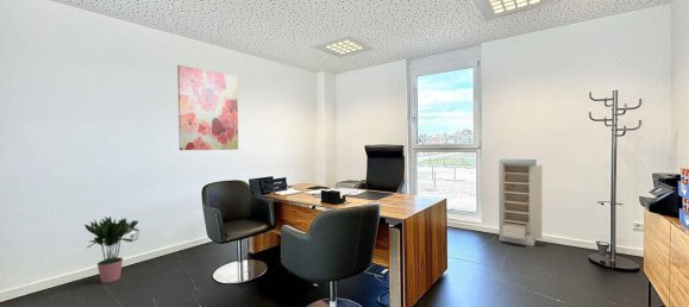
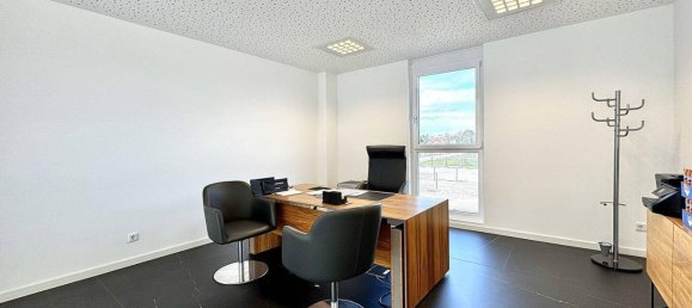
- potted plant (111, 245)
- wall art (209, 111)
- storage cabinet (520, 201)
